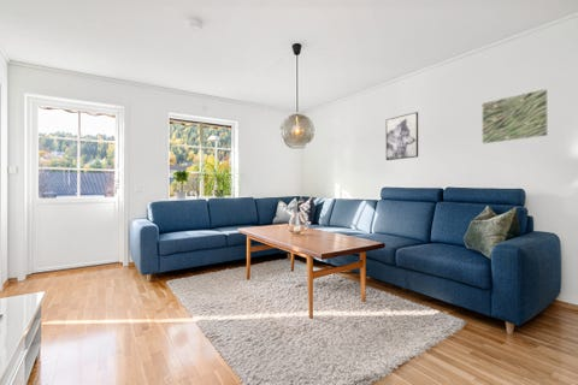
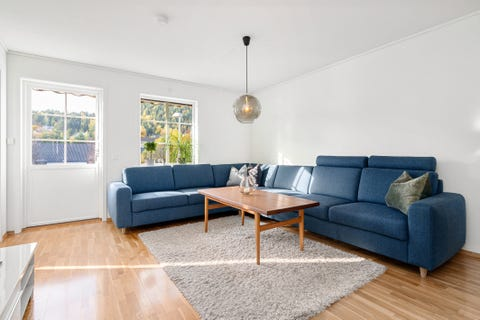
- wall art (512, 118)
- wall art (401, 137)
